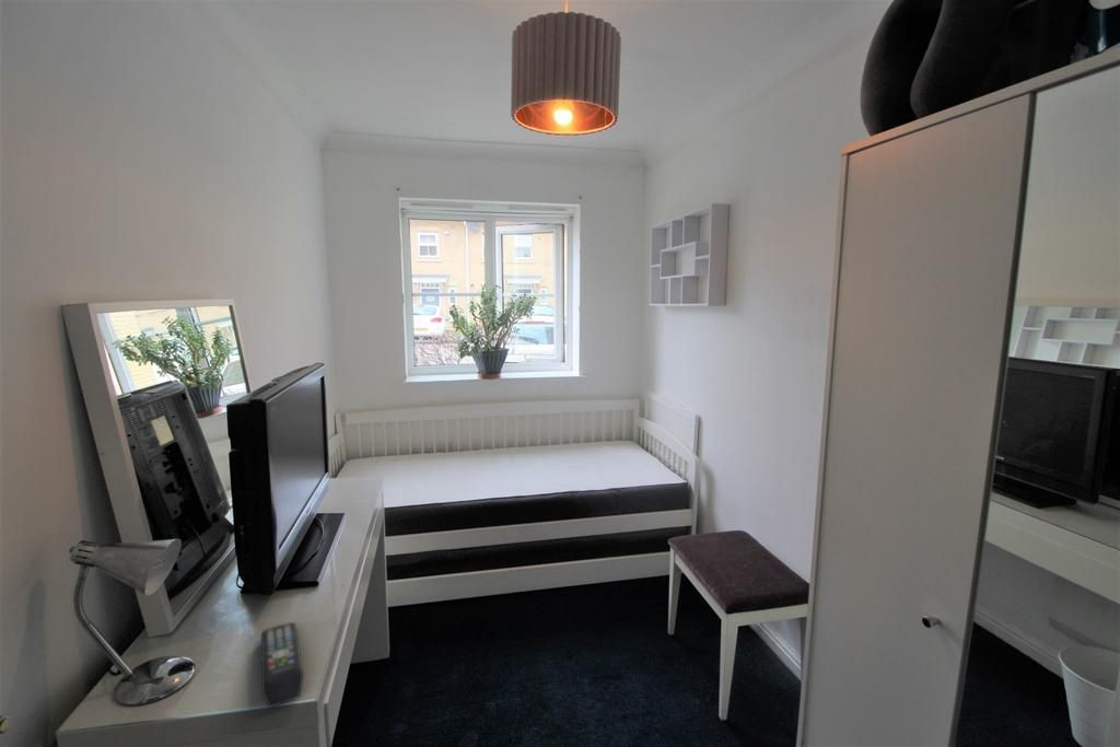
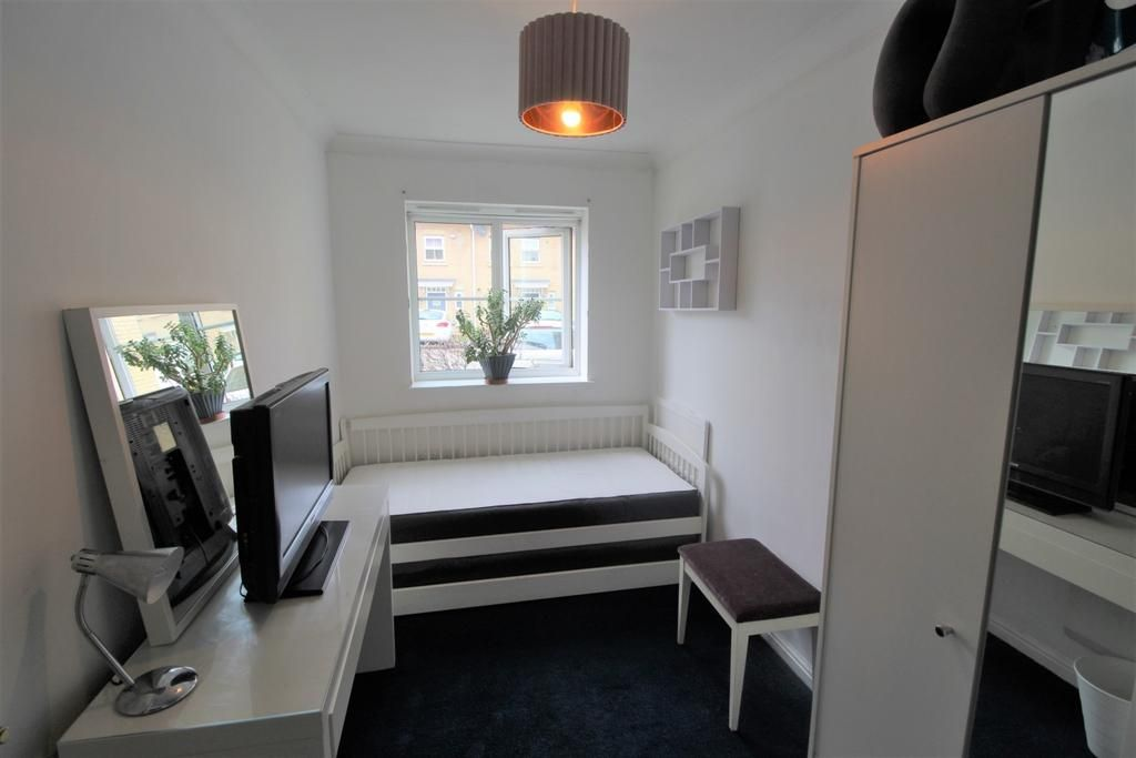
- remote control (280, 657)
